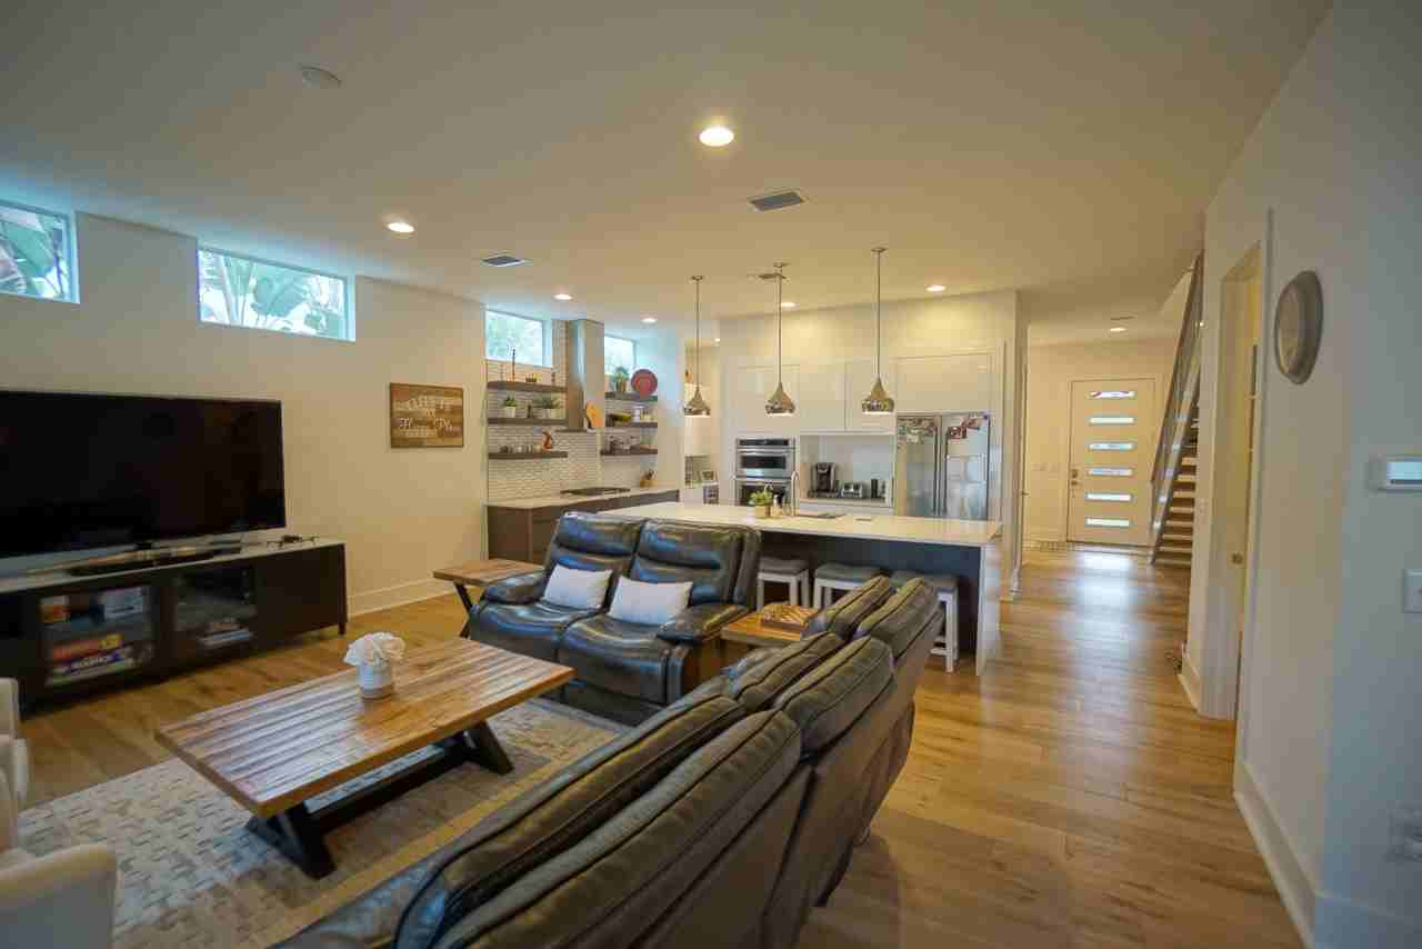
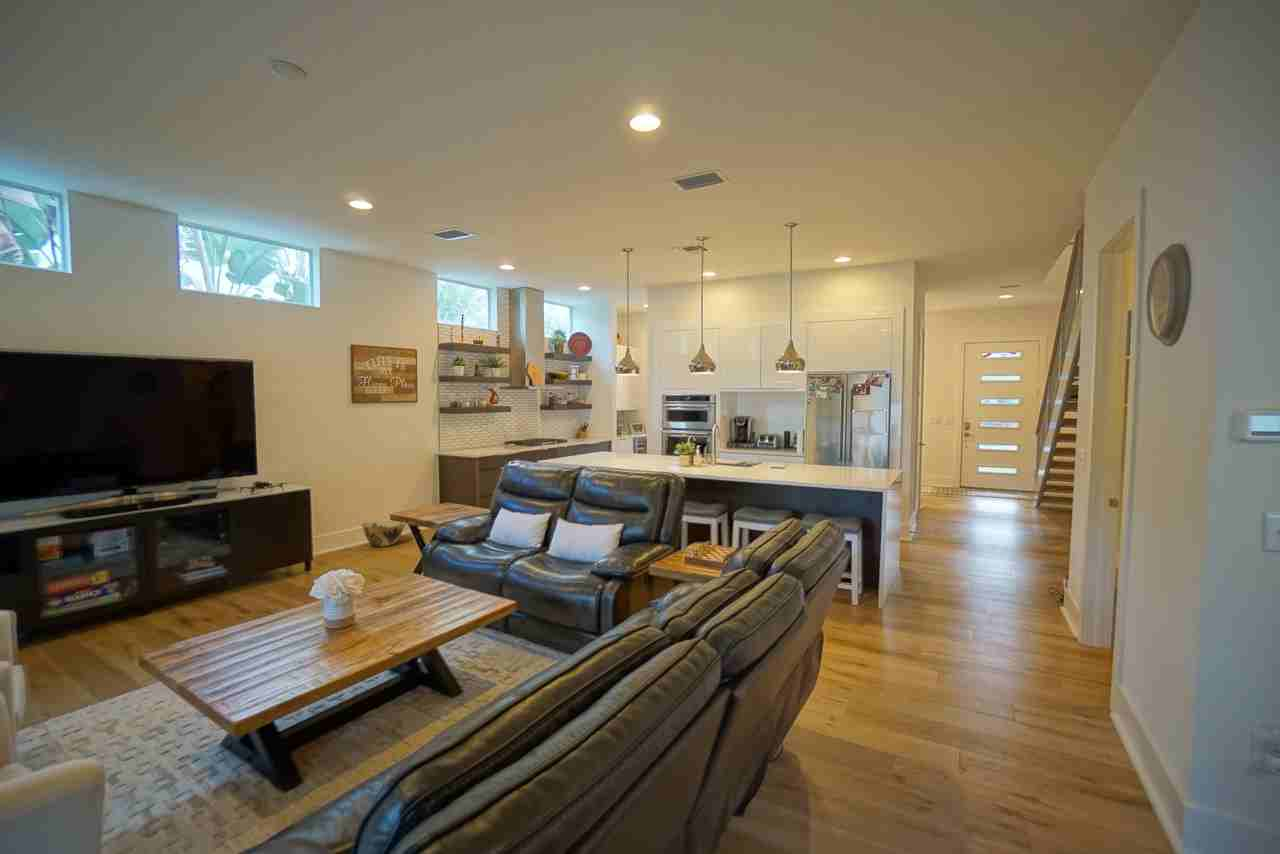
+ woven basket (384, 533)
